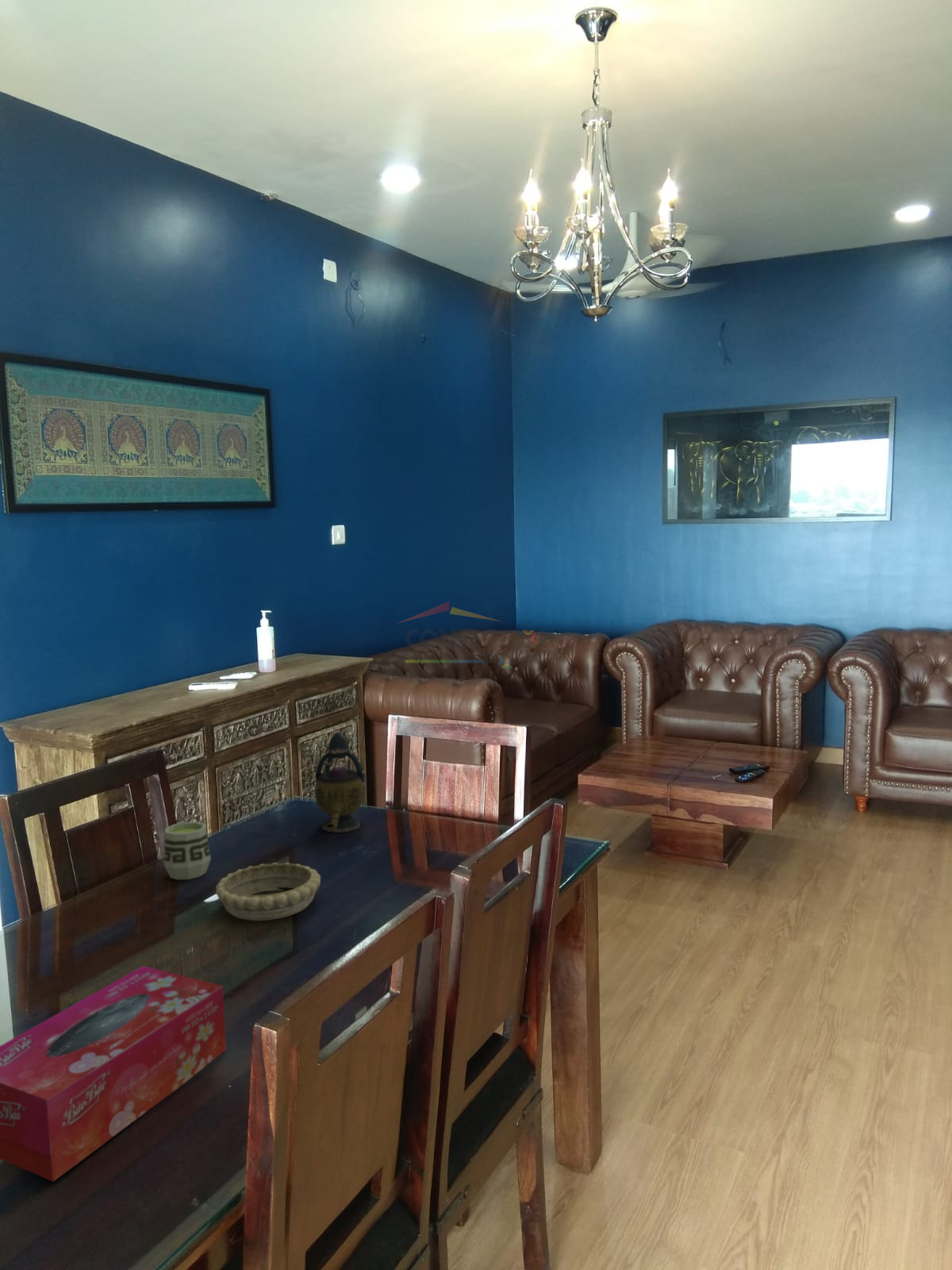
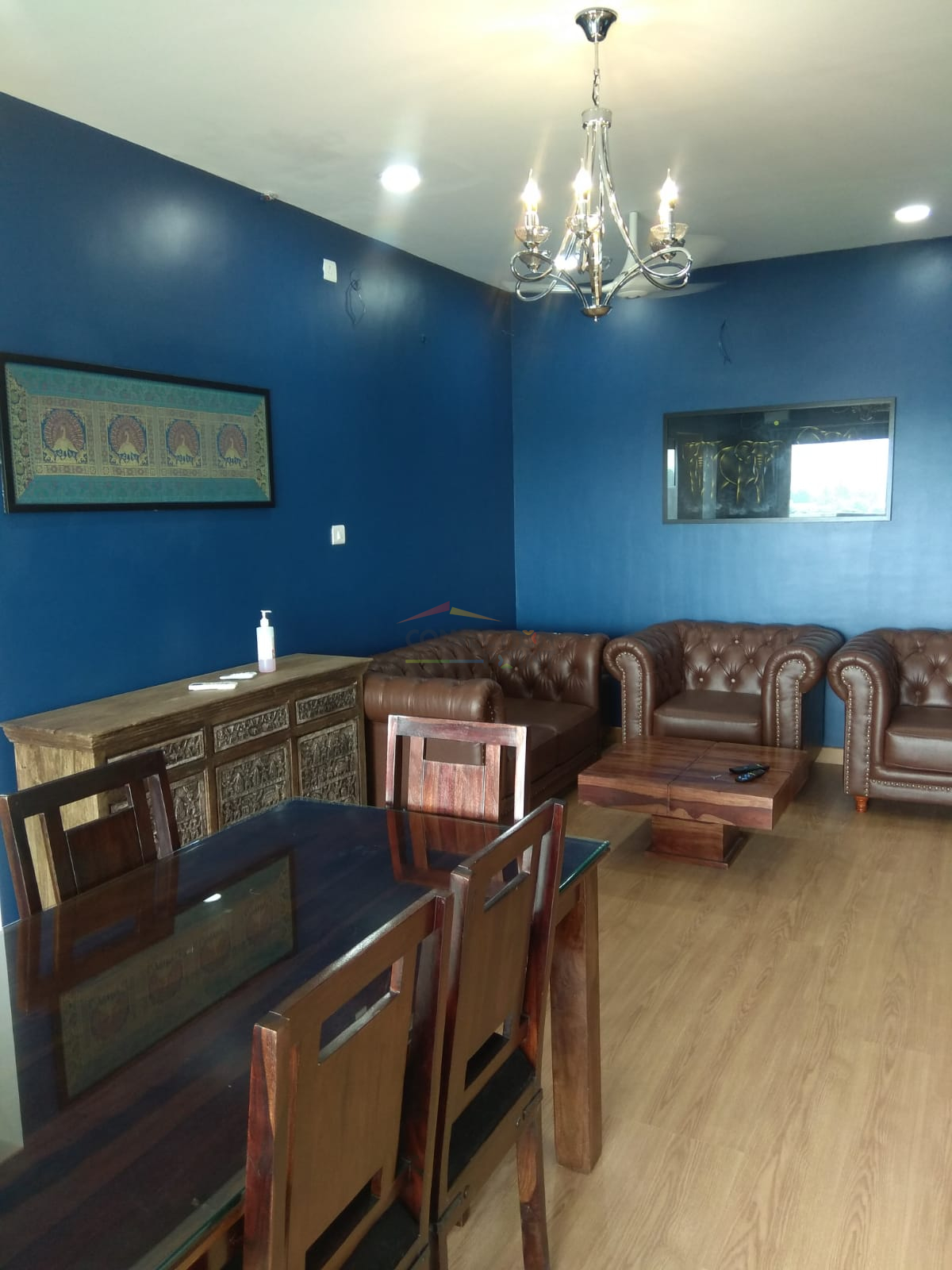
- teapot (336, 783)
- tissue box (104, 1059)
- cup (186, 850)
- decorative bowl (269, 890)
